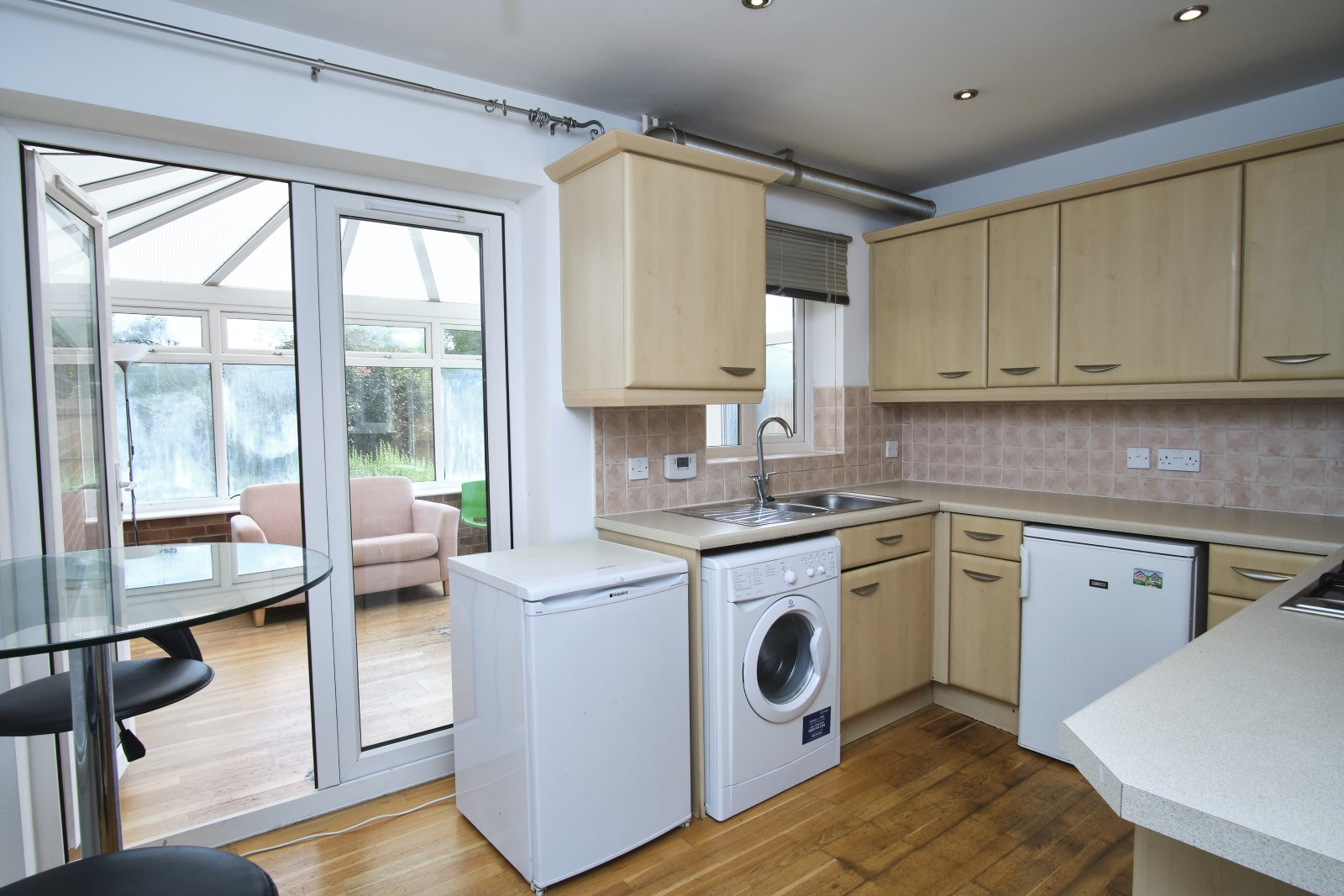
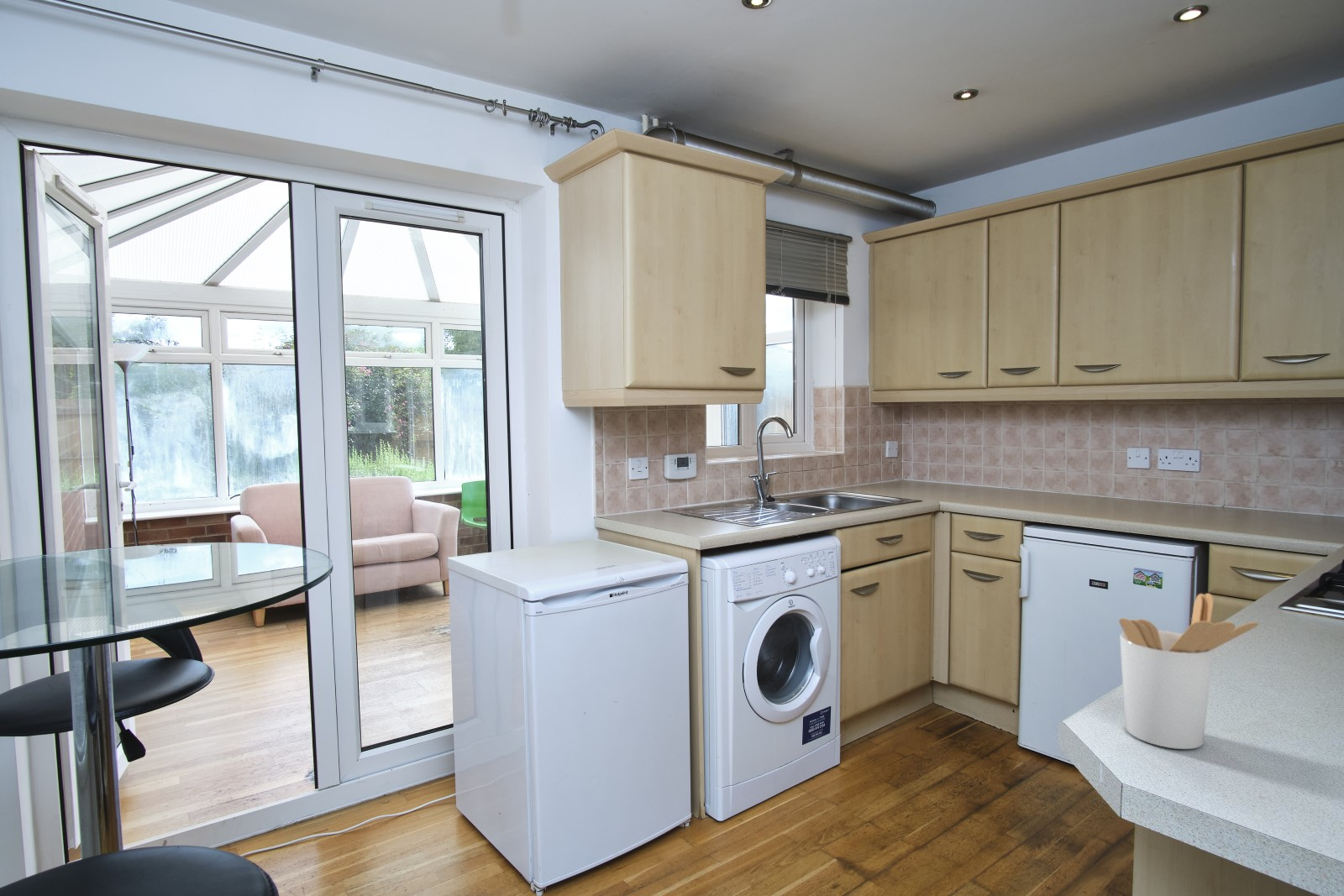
+ utensil holder (1182, 672)
